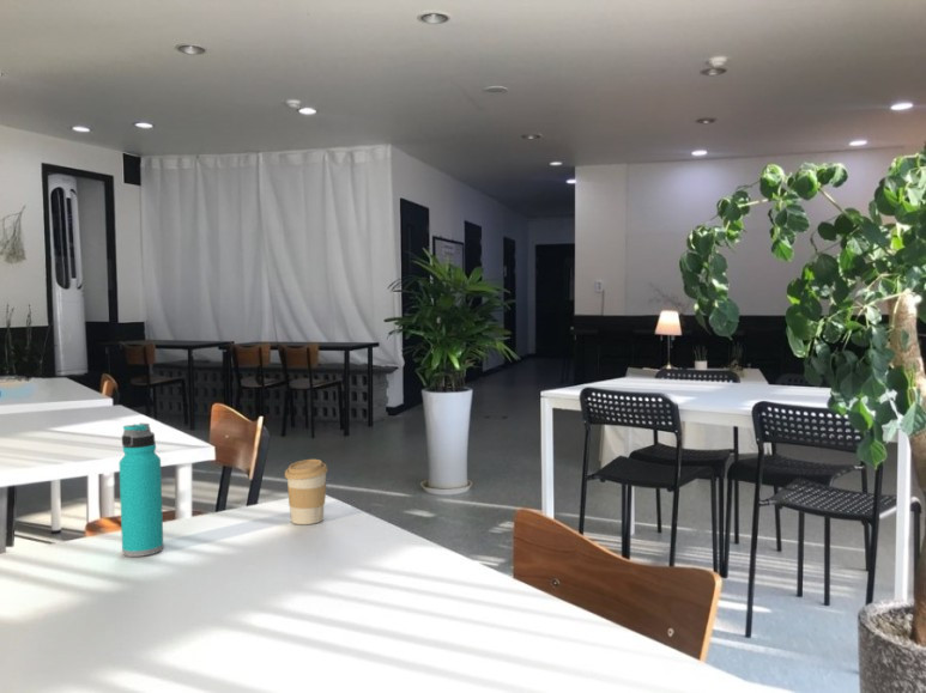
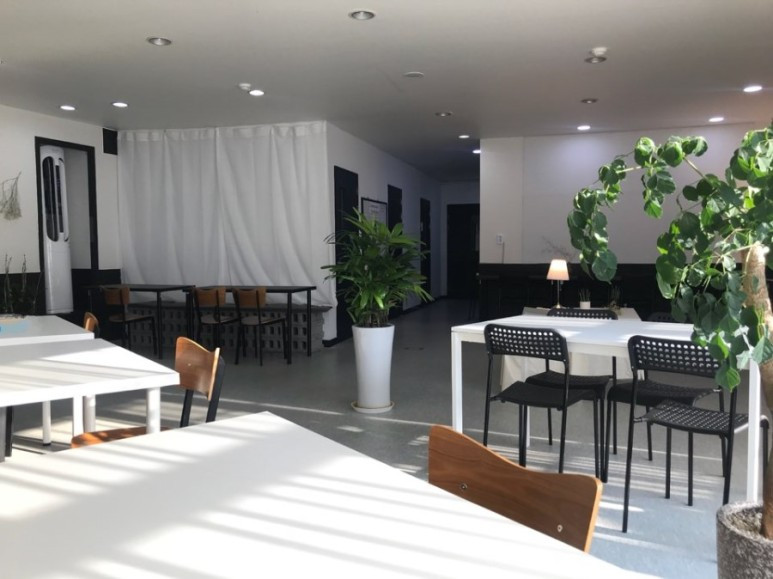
- coffee cup (307, 491)
- water bottle (140, 487)
